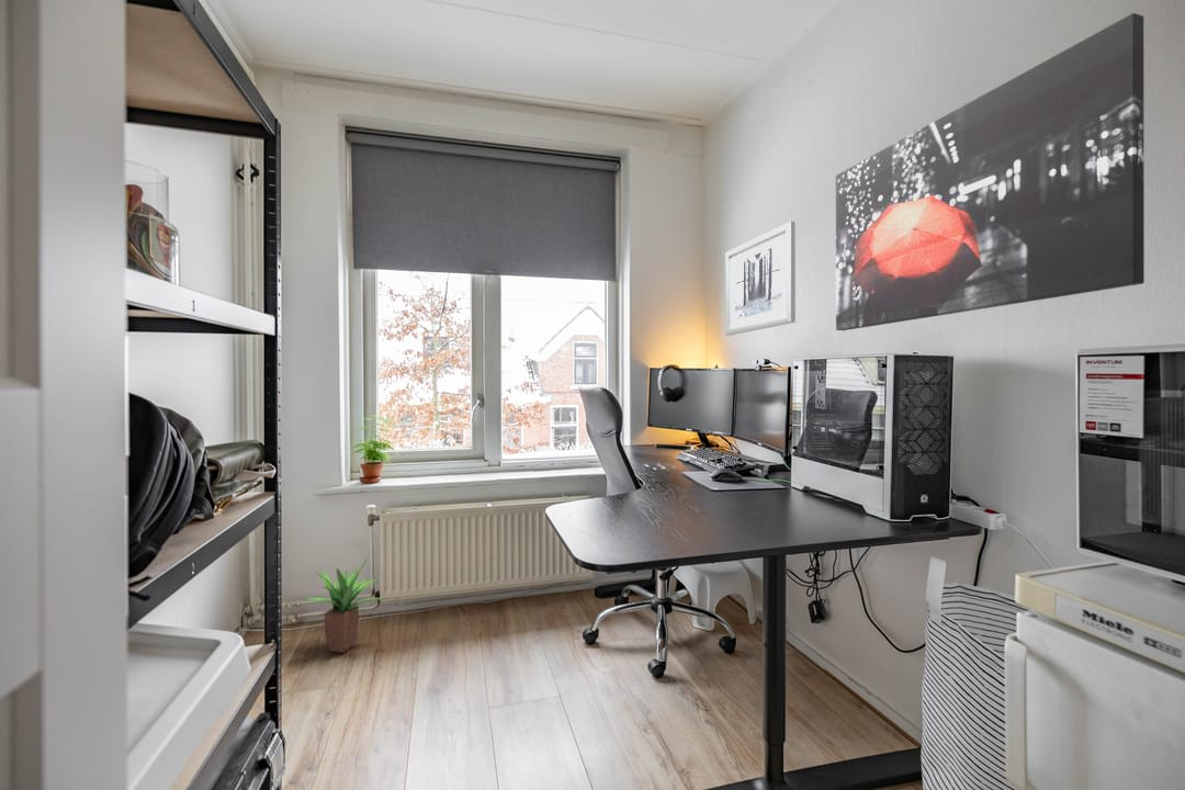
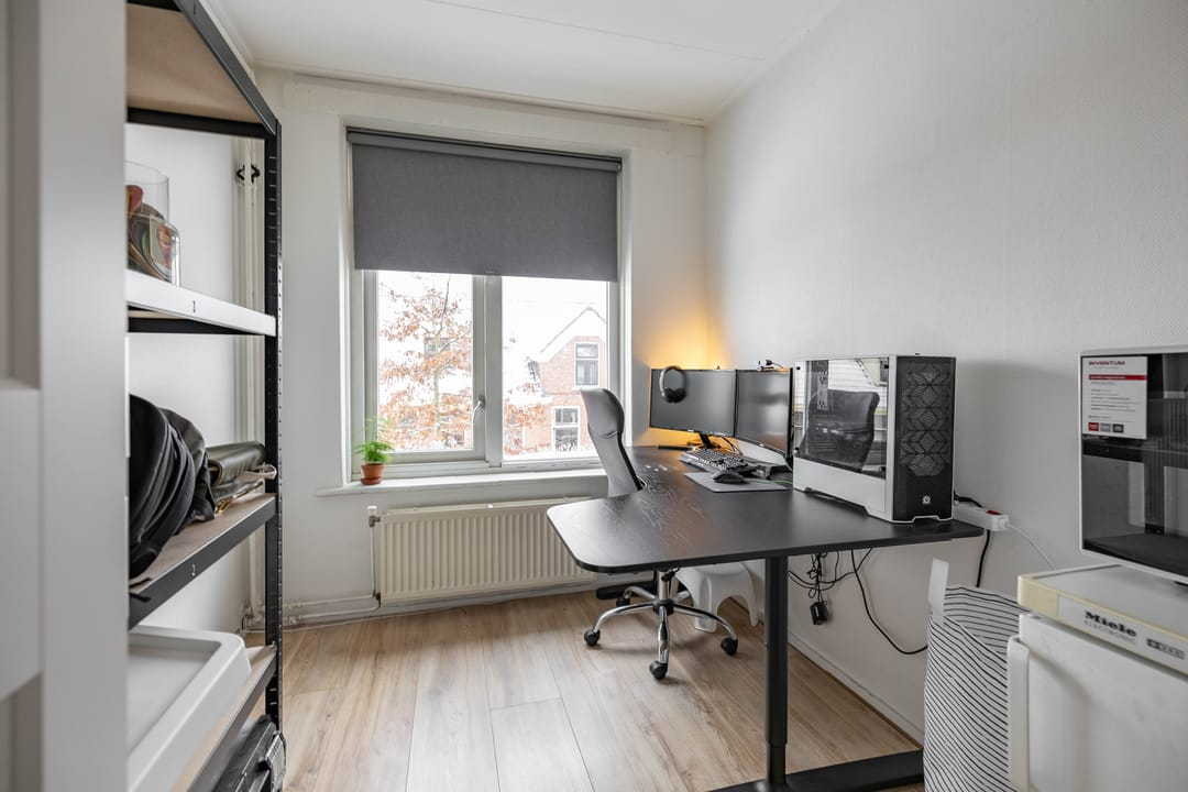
- wall art (756, 283)
- potted plant (349, 602)
- wall art (948, 215)
